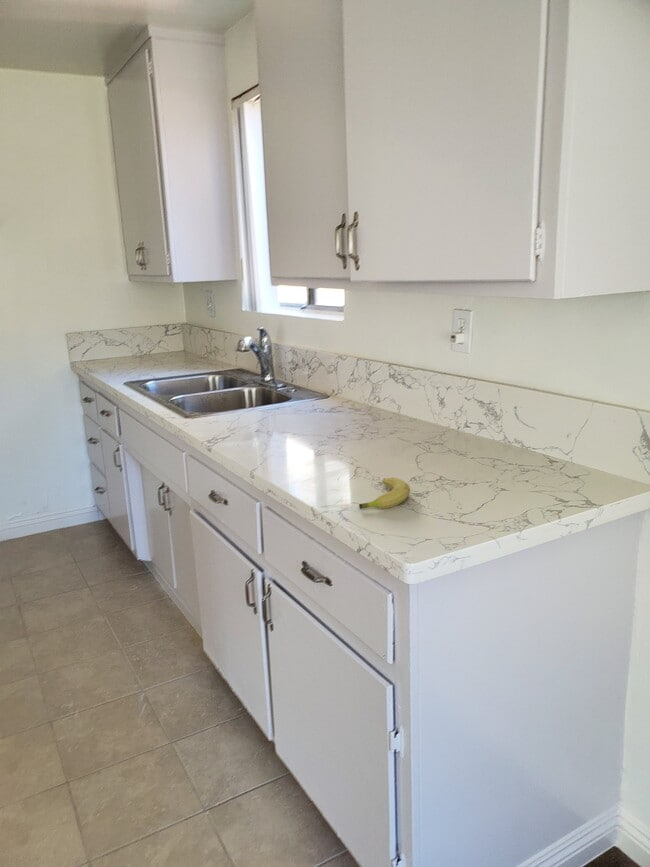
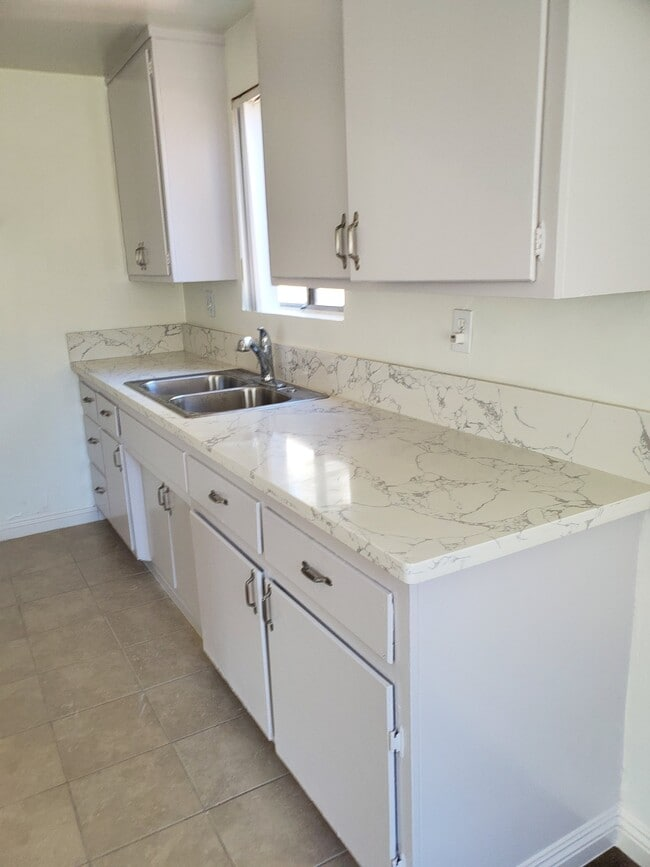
- fruit (383, 494)
